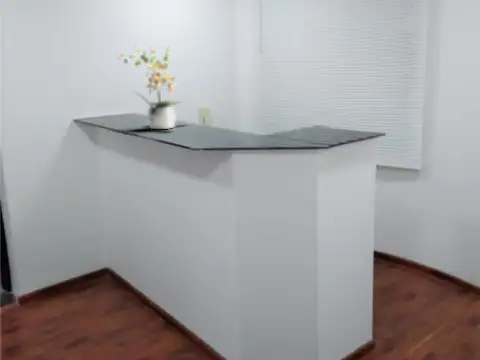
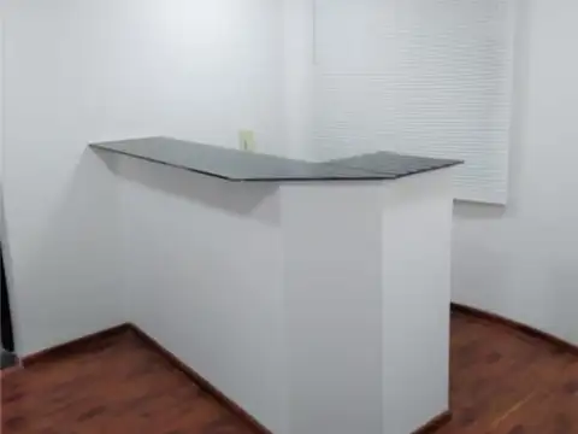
- potted plant (157, 87)
